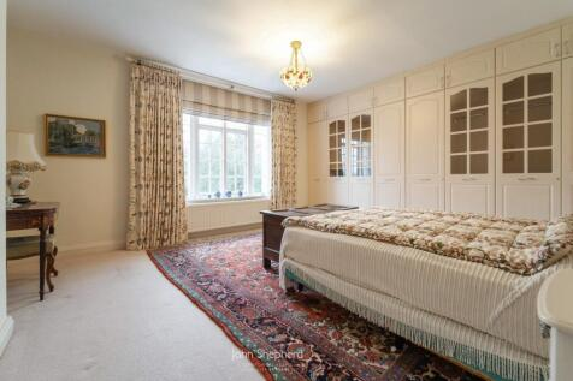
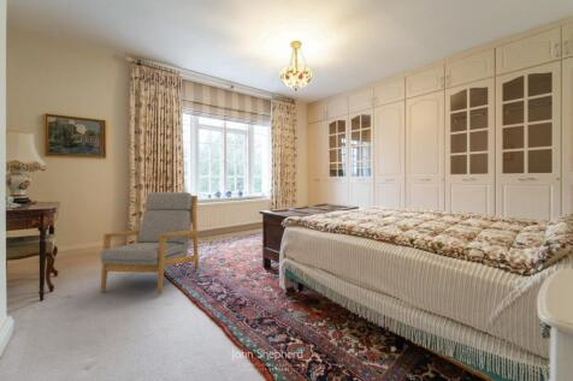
+ armchair (155, 236)
